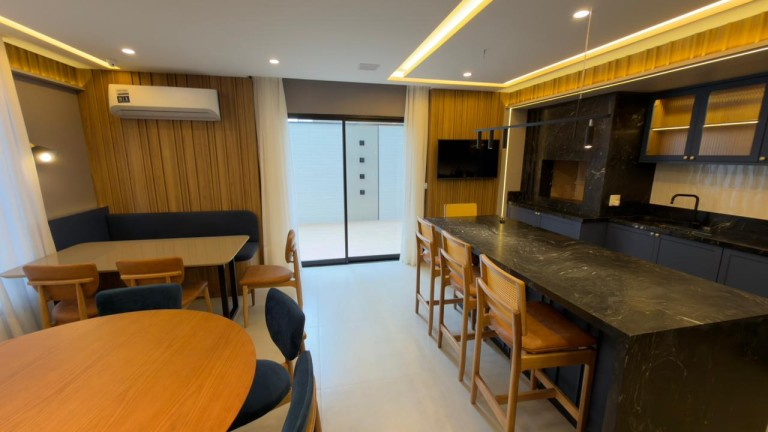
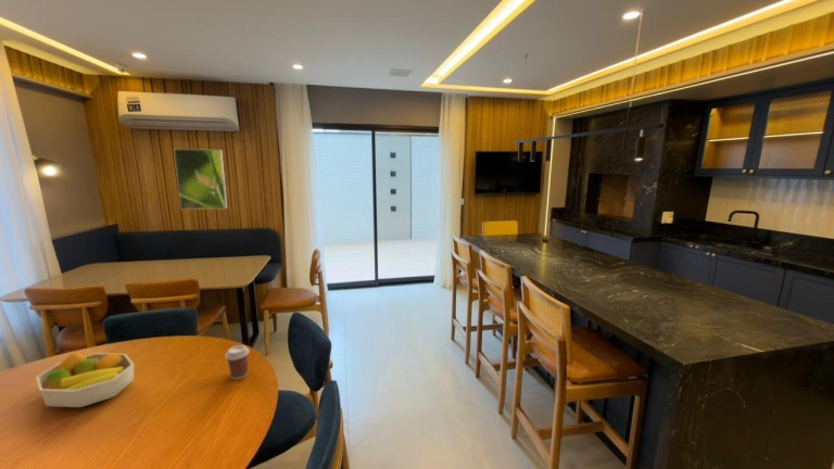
+ fruit bowl (87, 376)
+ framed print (201, 179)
+ coffee cup (238, 362)
